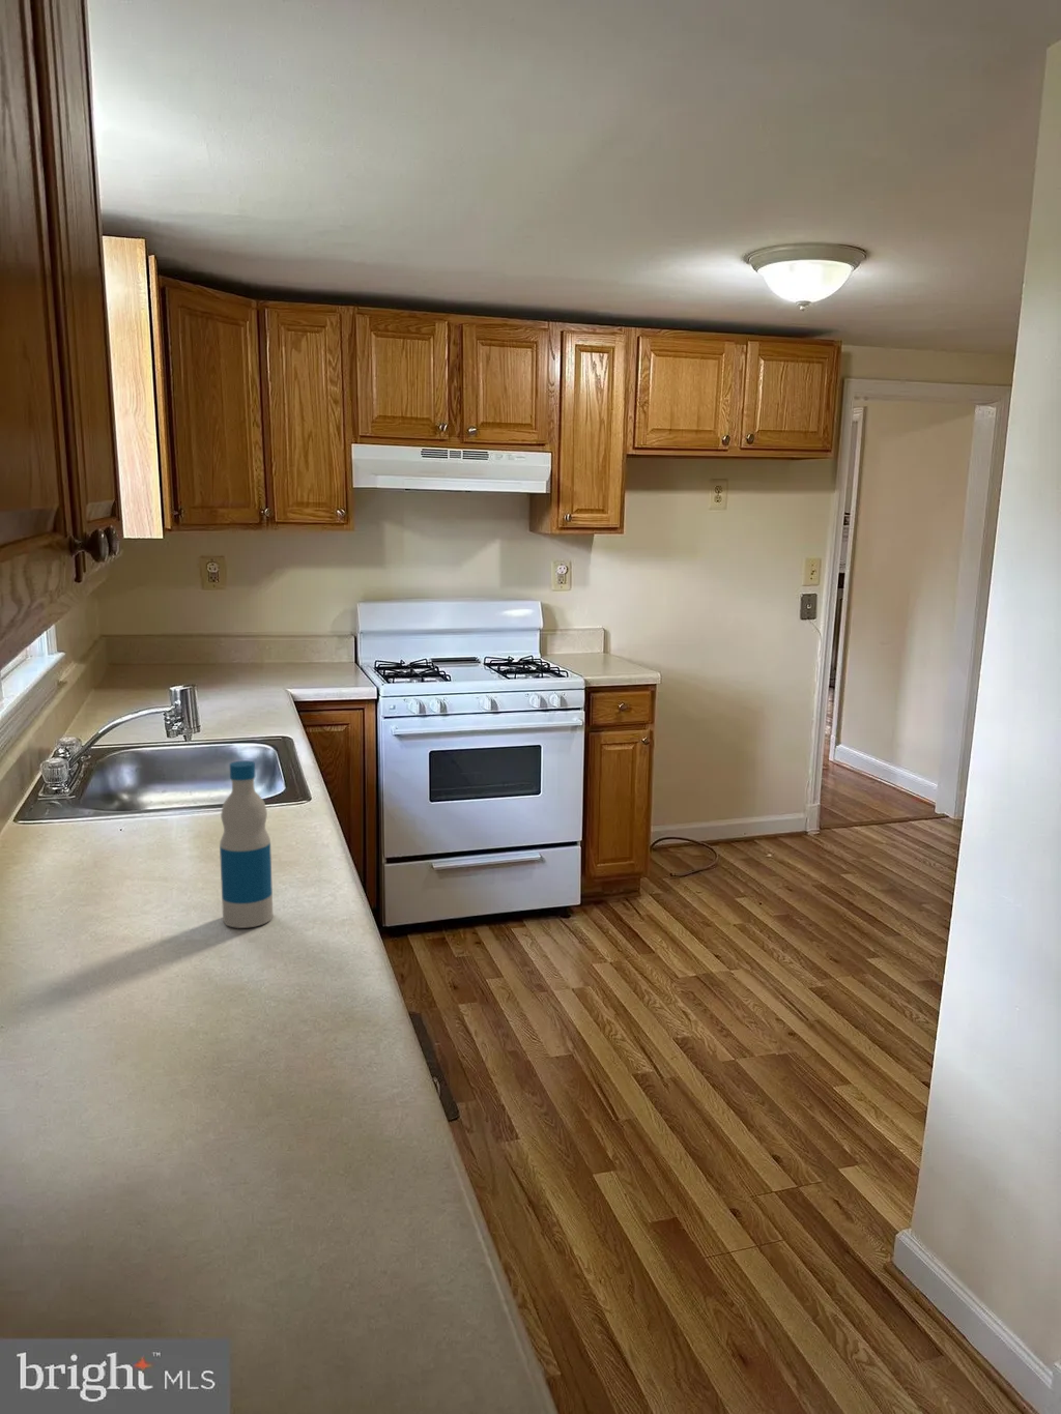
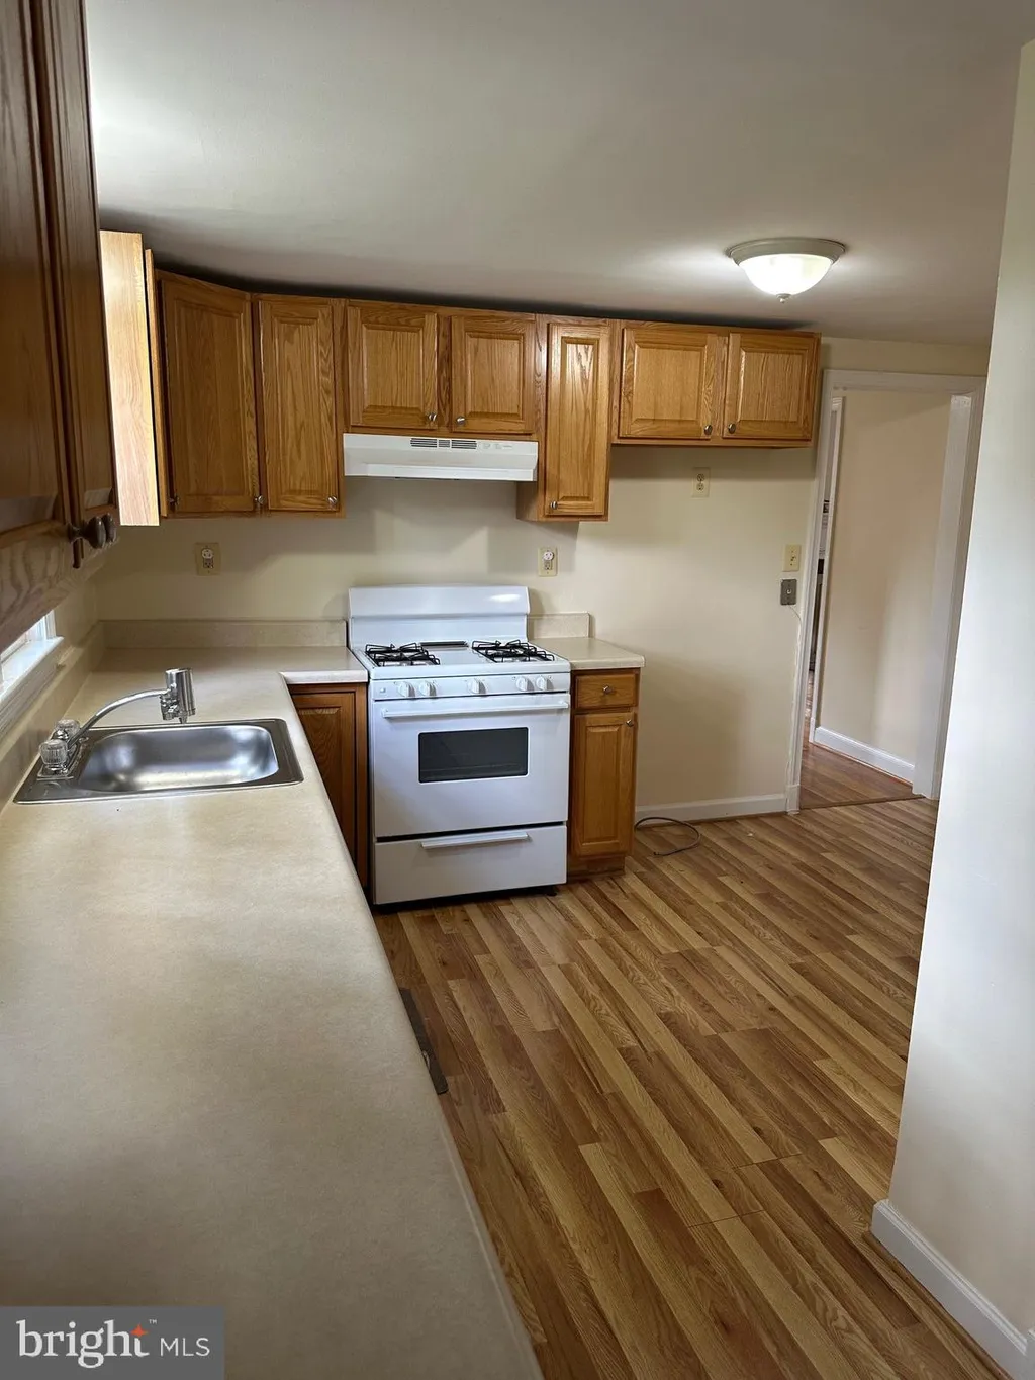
- bottle (244, 841)
